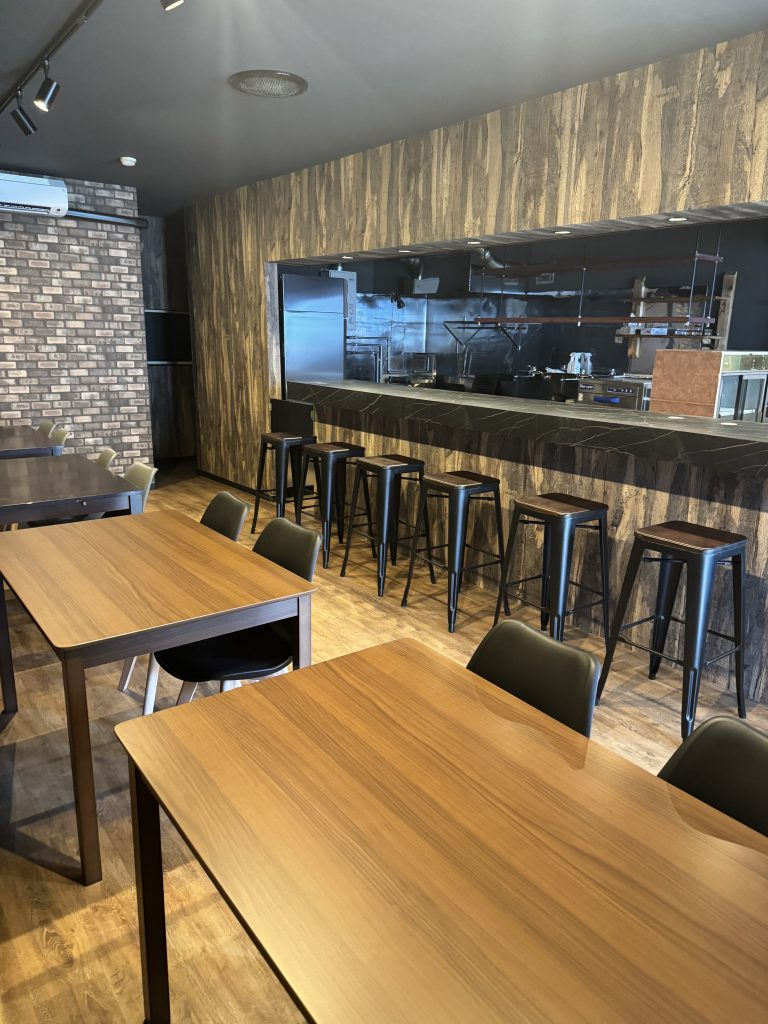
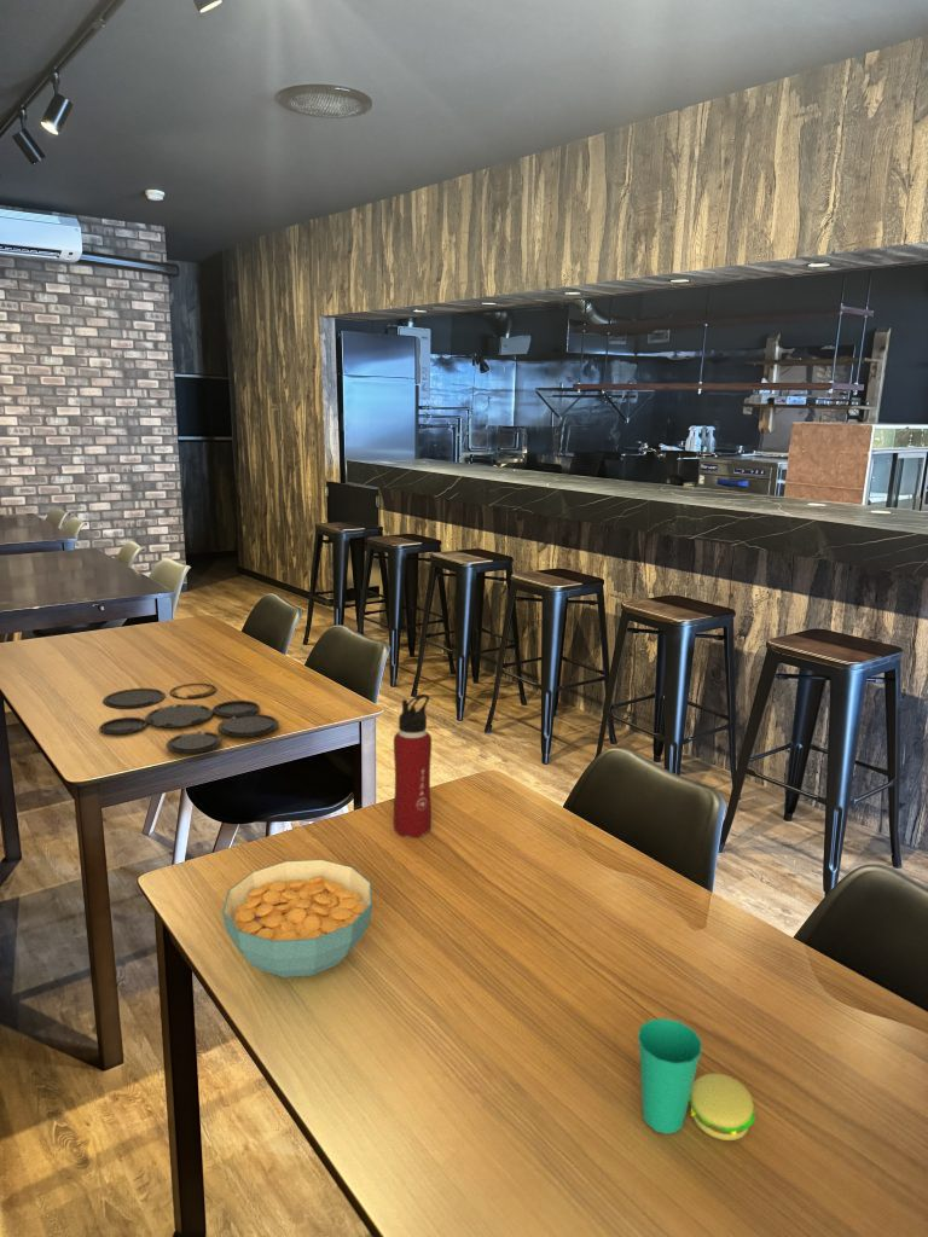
+ water bottle (412, 763)
+ cereal bowl (300, 929)
+ plate (180, 714)
+ cup (695, 1080)
